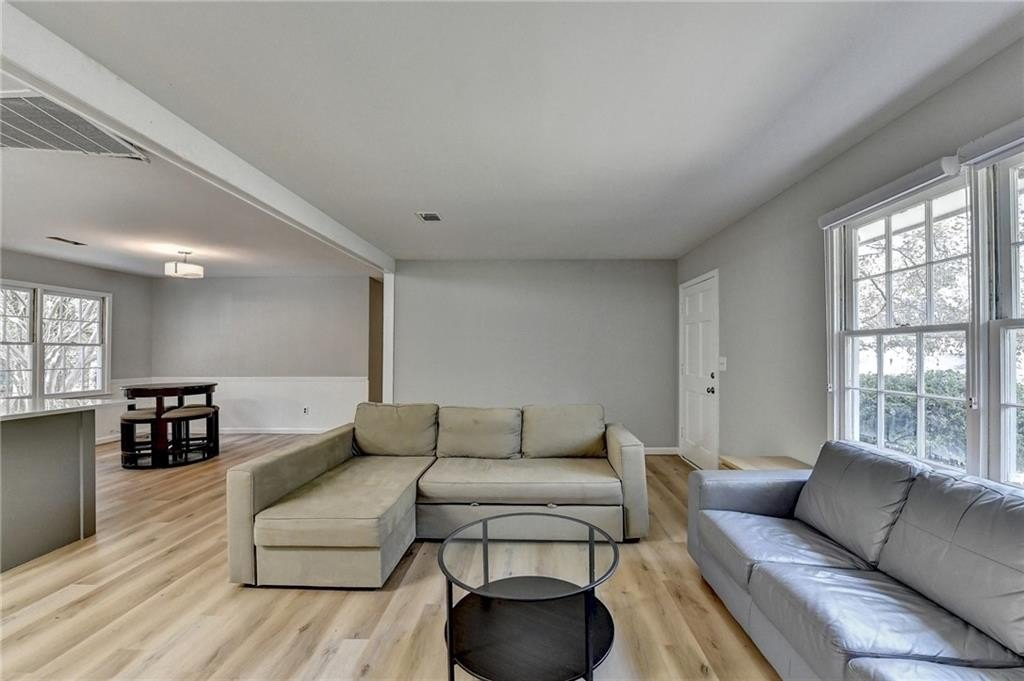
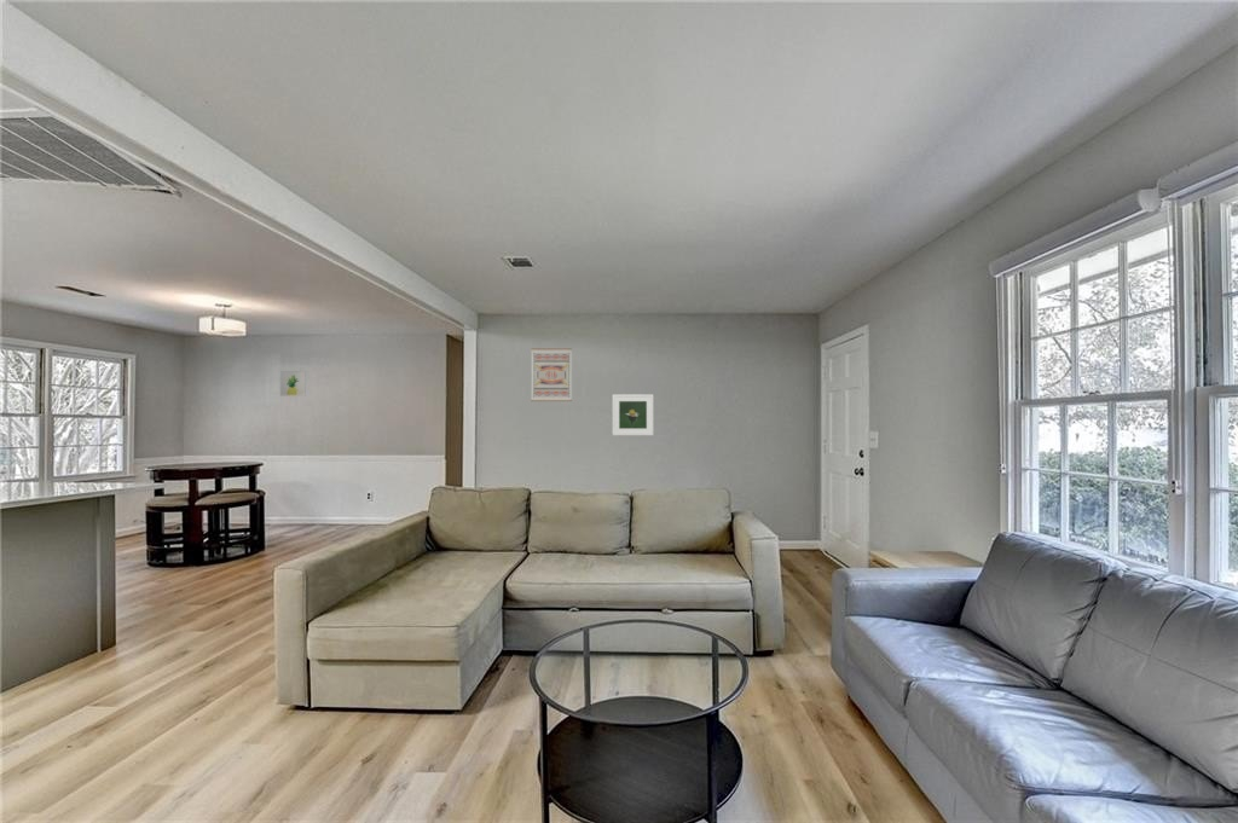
+ wall art (551, 375)
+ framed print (632, 415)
+ wall art (293, 383)
